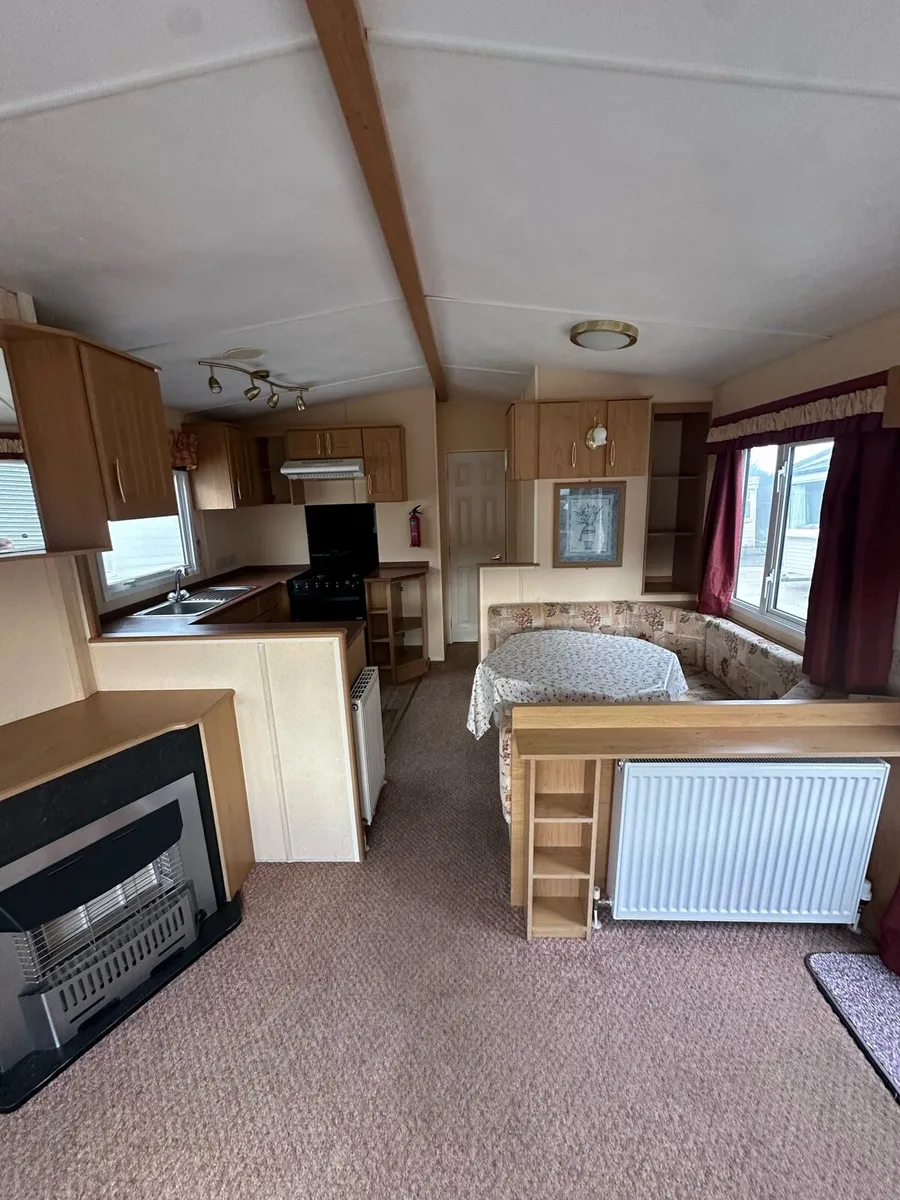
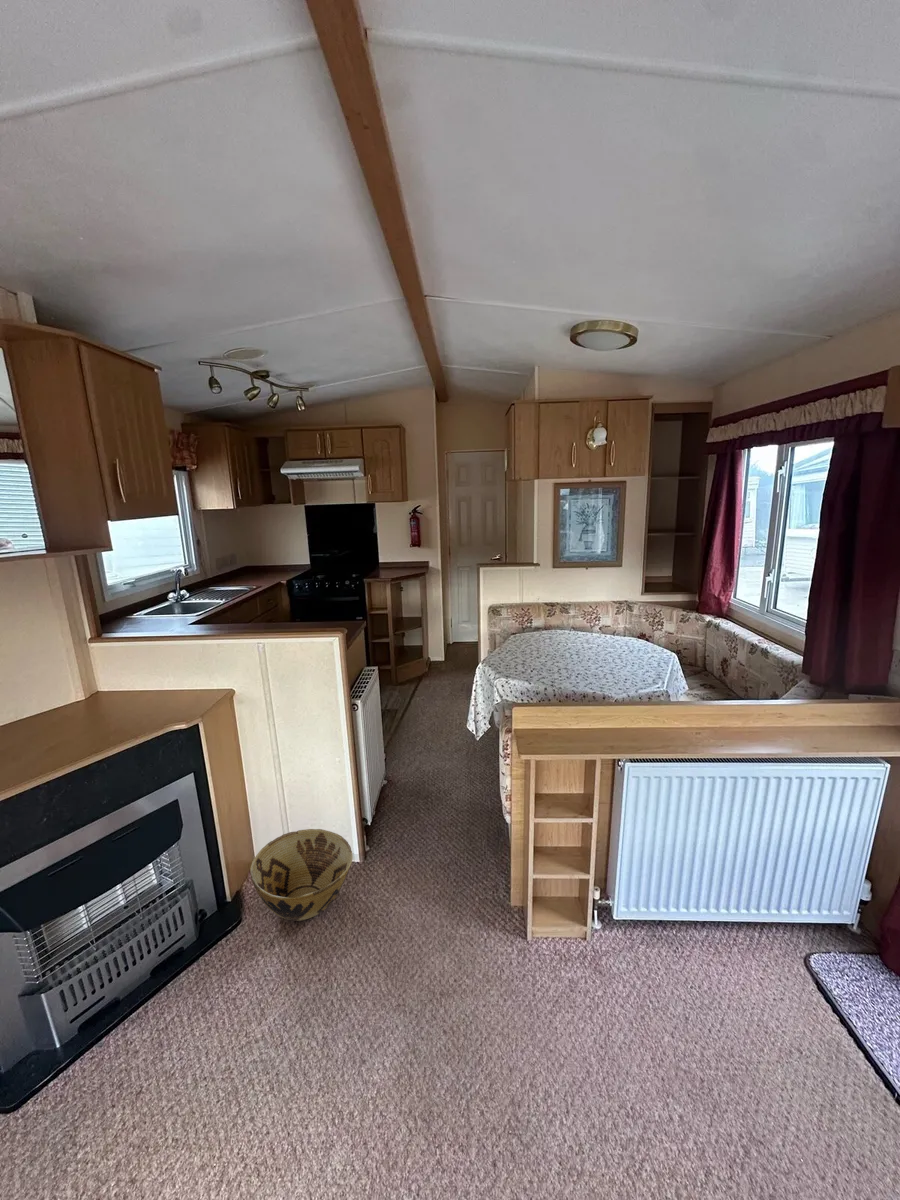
+ woven basket (305, 880)
